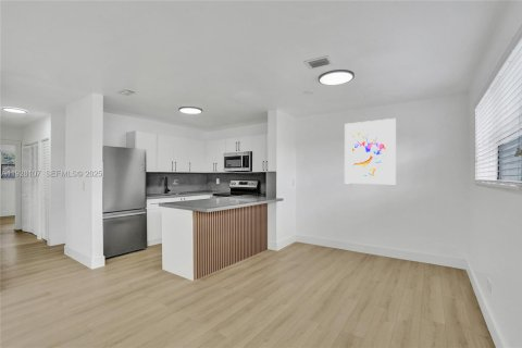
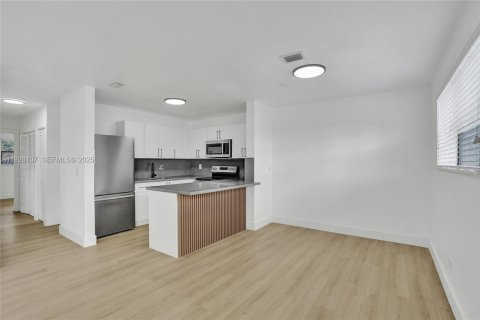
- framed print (369, 152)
